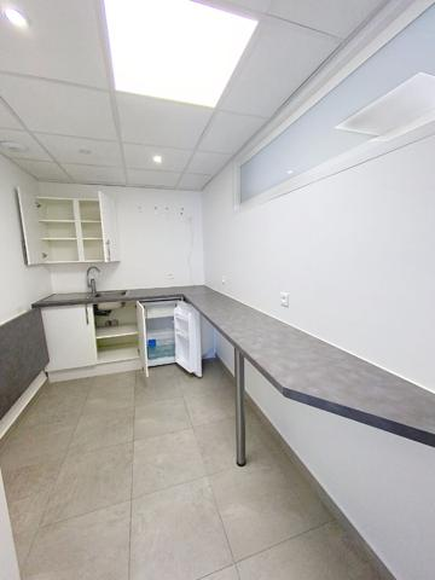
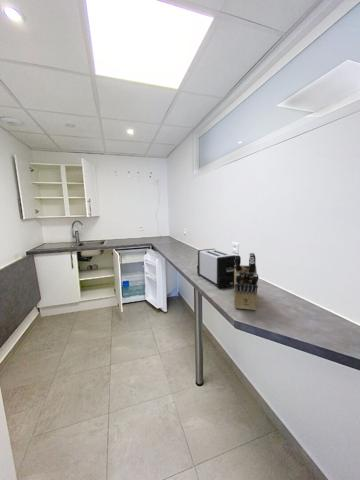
+ toaster (216, 266)
+ knife block (245, 276)
